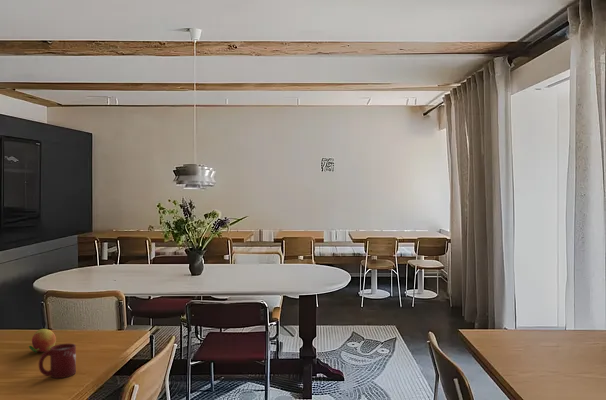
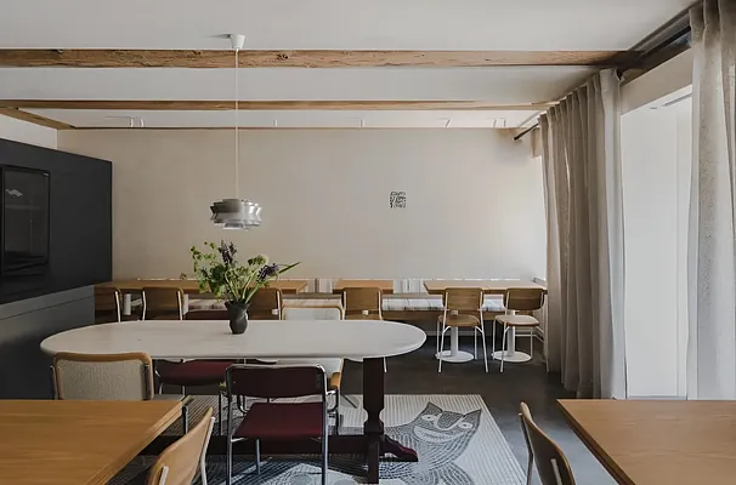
- cup (57, 361)
- fruit (43, 340)
